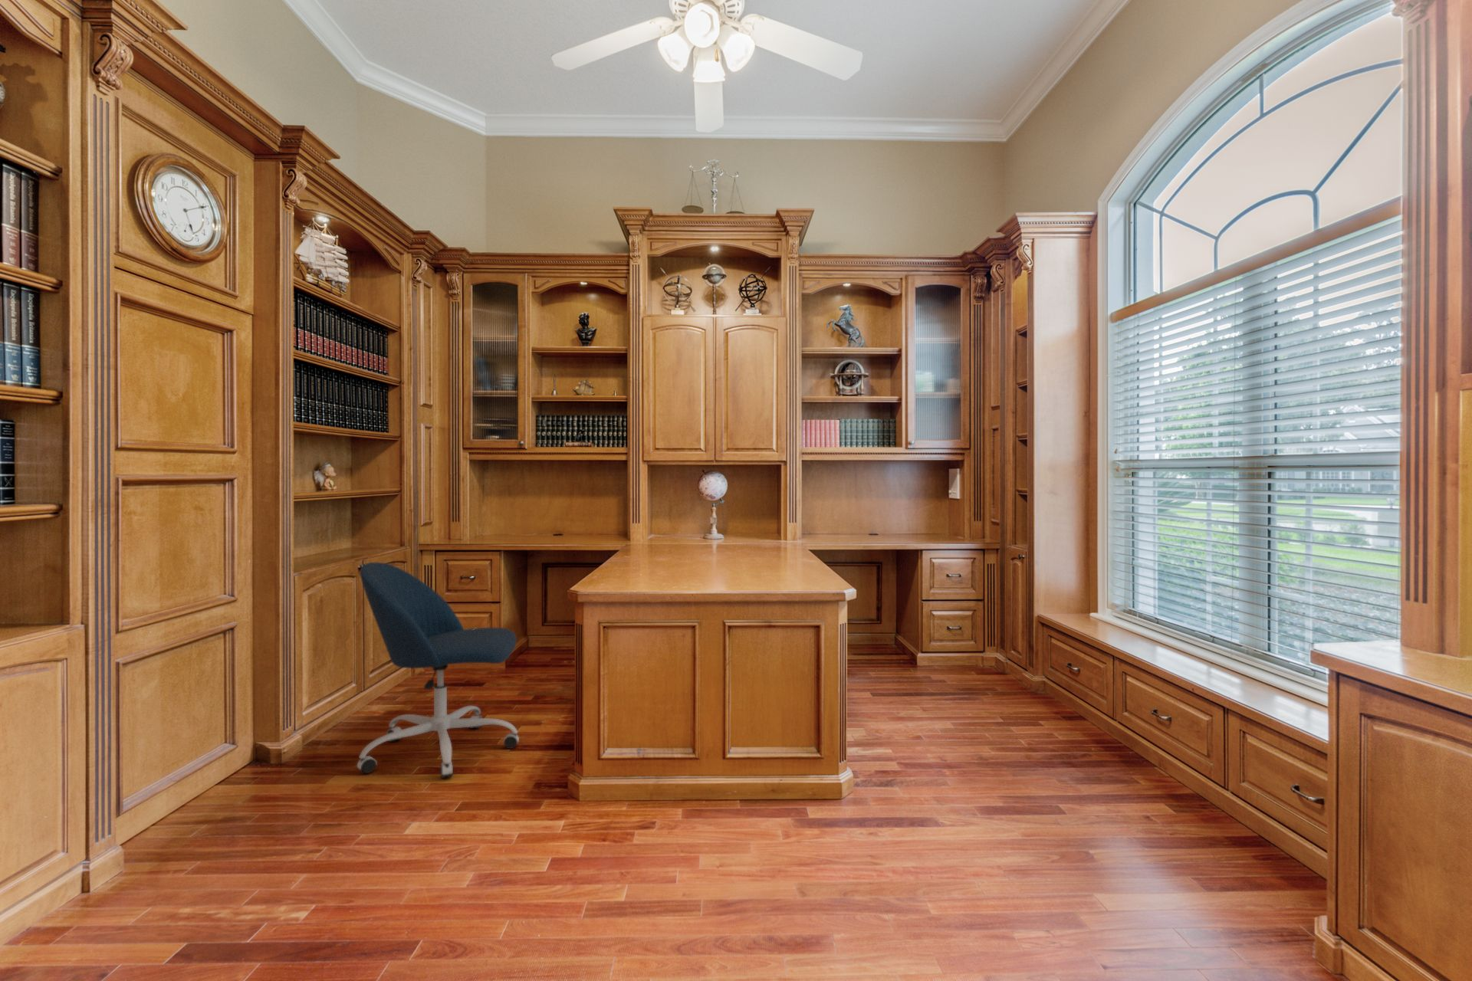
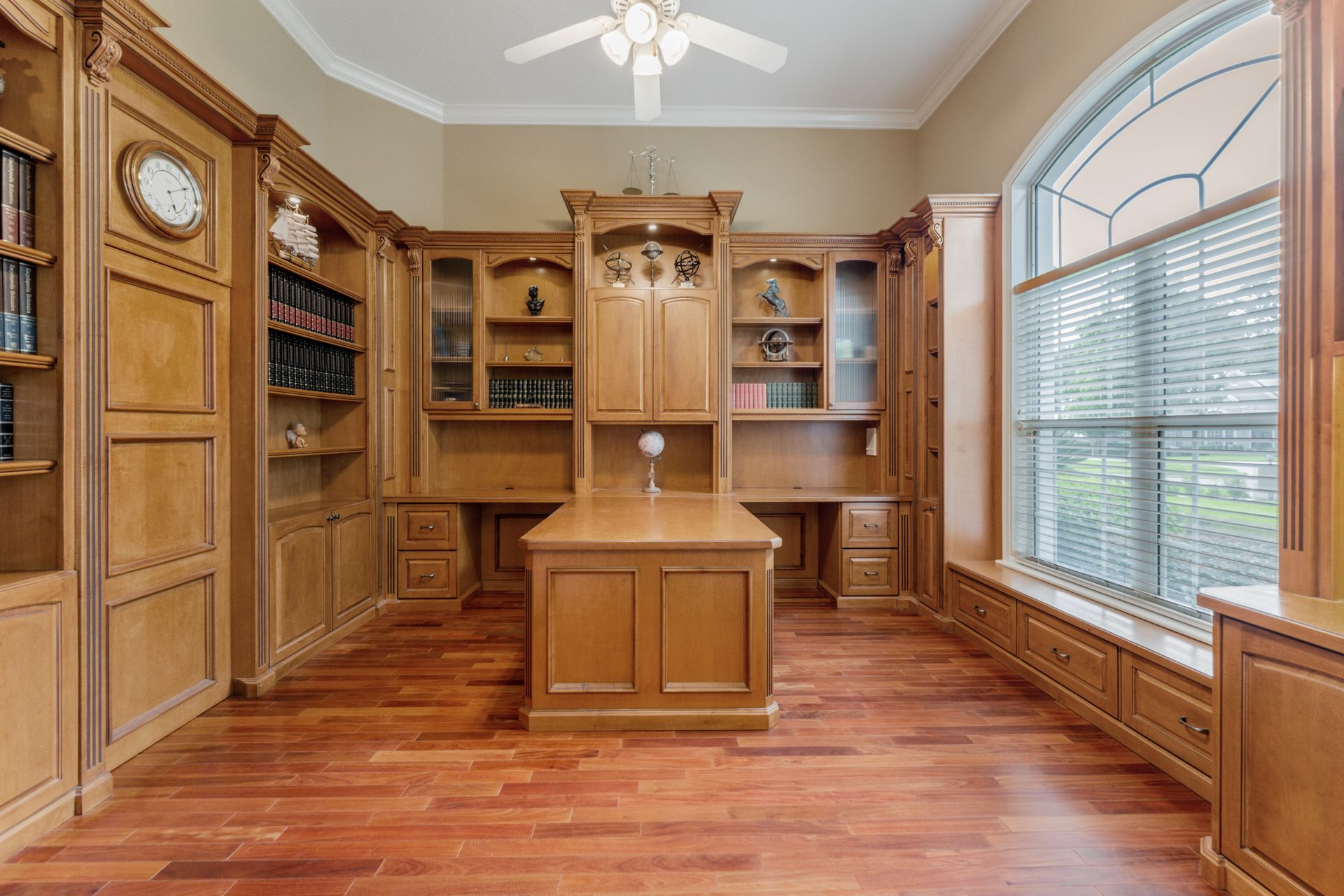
- office chair (444, 656)
